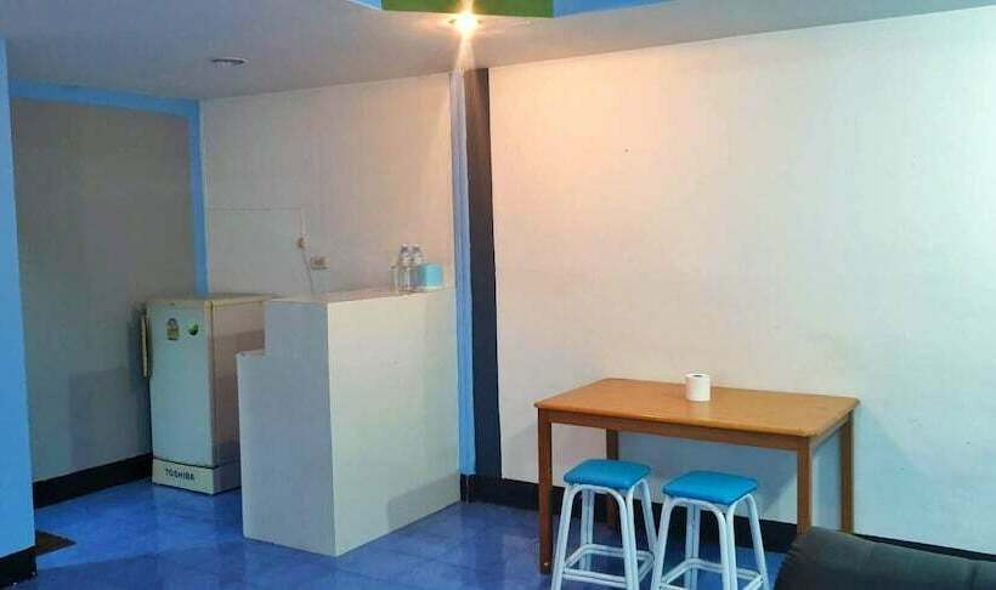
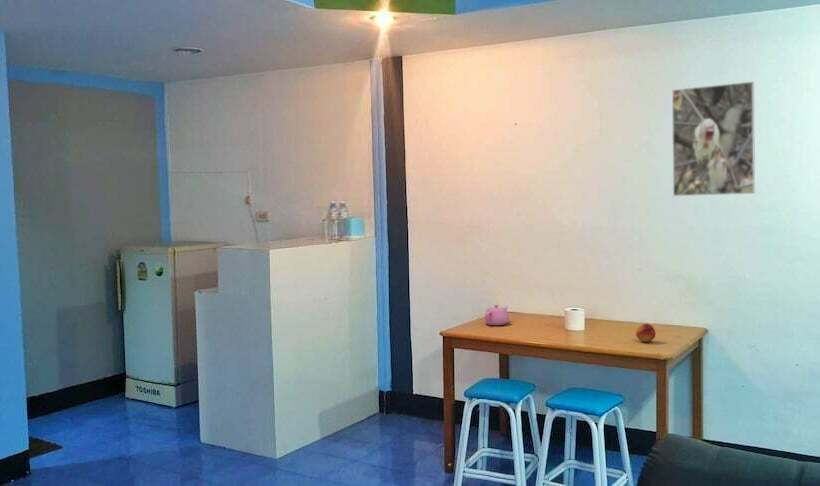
+ teapot (497, 314)
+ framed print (712, 140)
+ fruit (645, 332)
